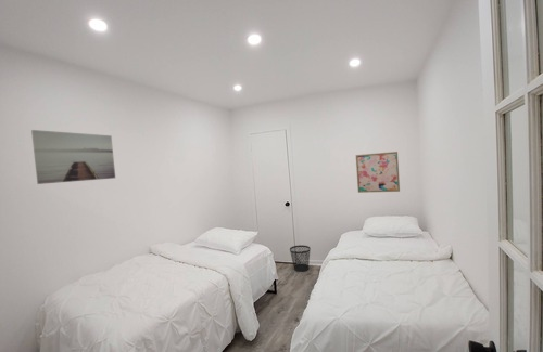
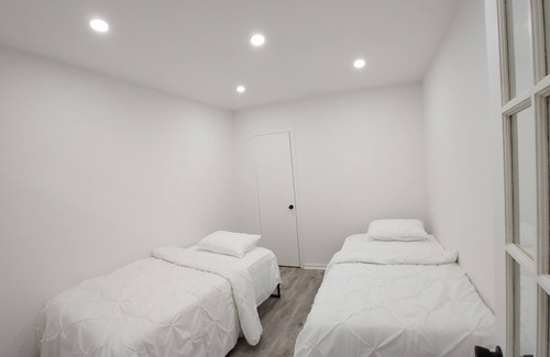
- wall art (377, 172)
- wall art (78, 157)
- wastebasket (301, 258)
